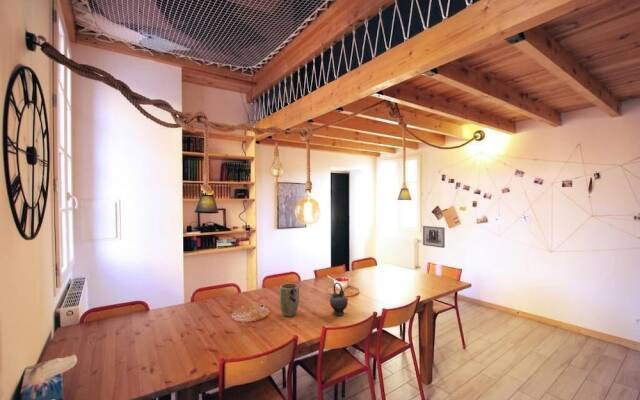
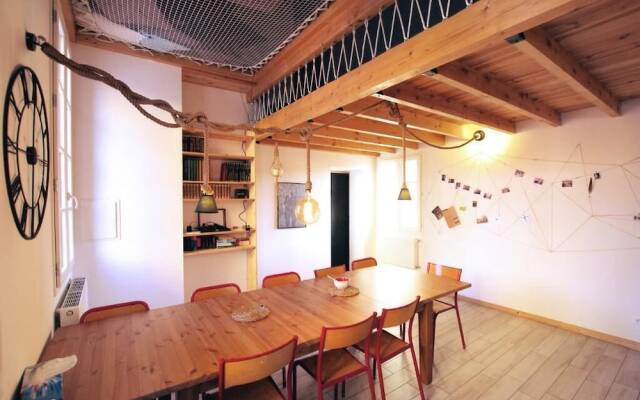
- wall art (433, 236)
- plant pot (289, 300)
- teapot (337, 297)
